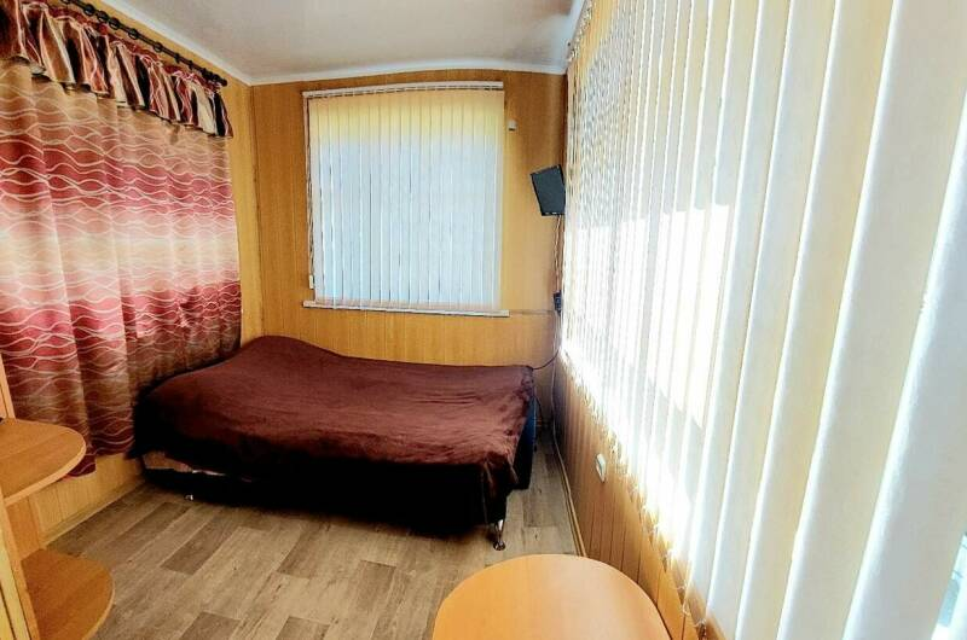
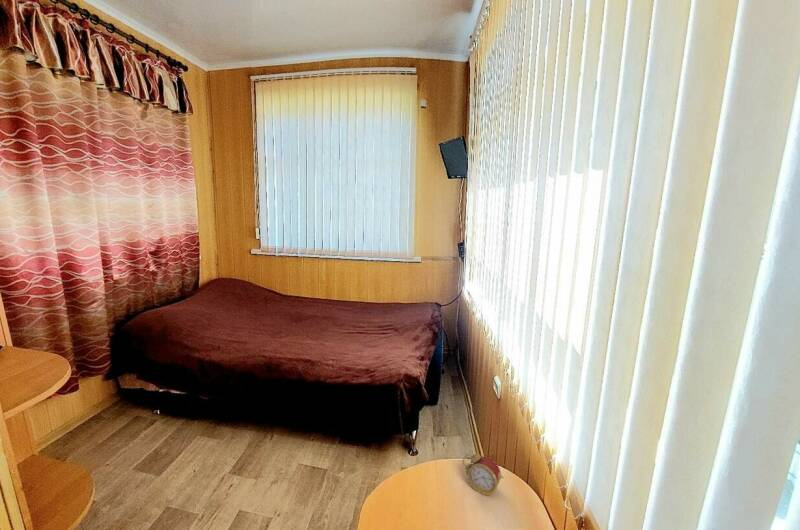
+ alarm clock (482, 472)
